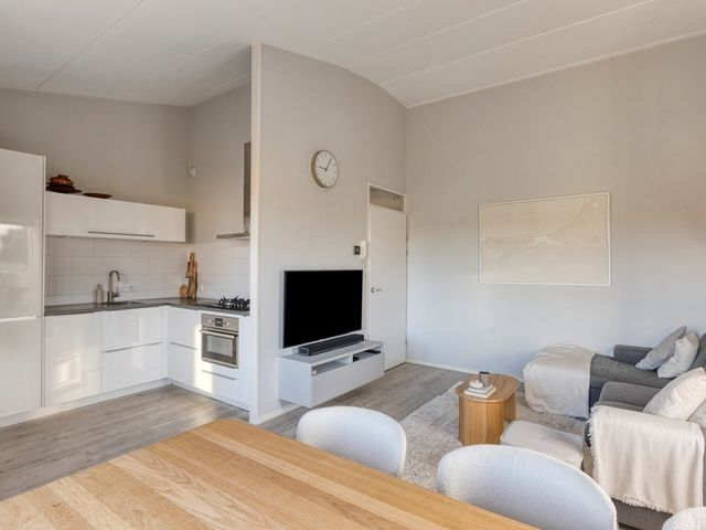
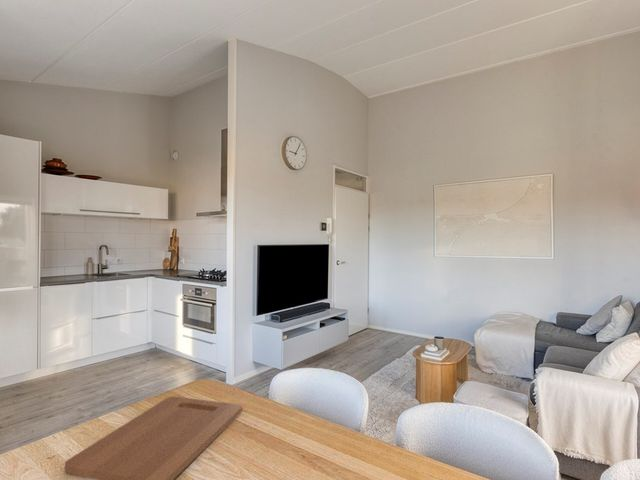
+ cutting board (166, 433)
